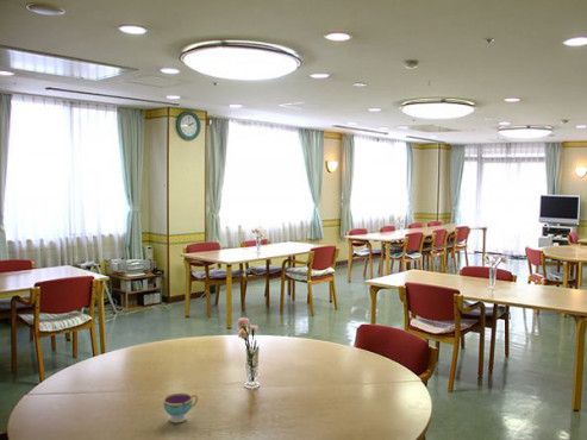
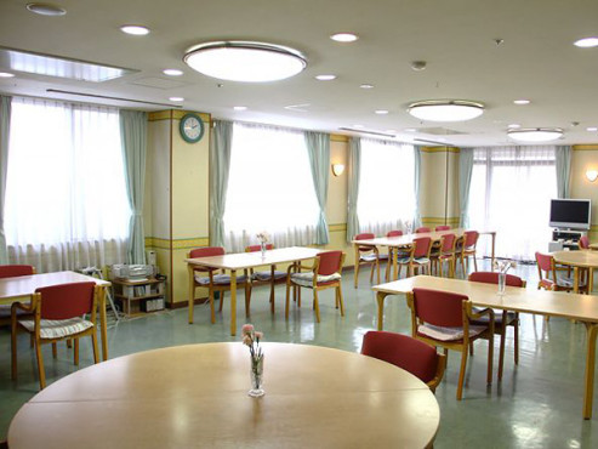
- teacup (180, 408)
